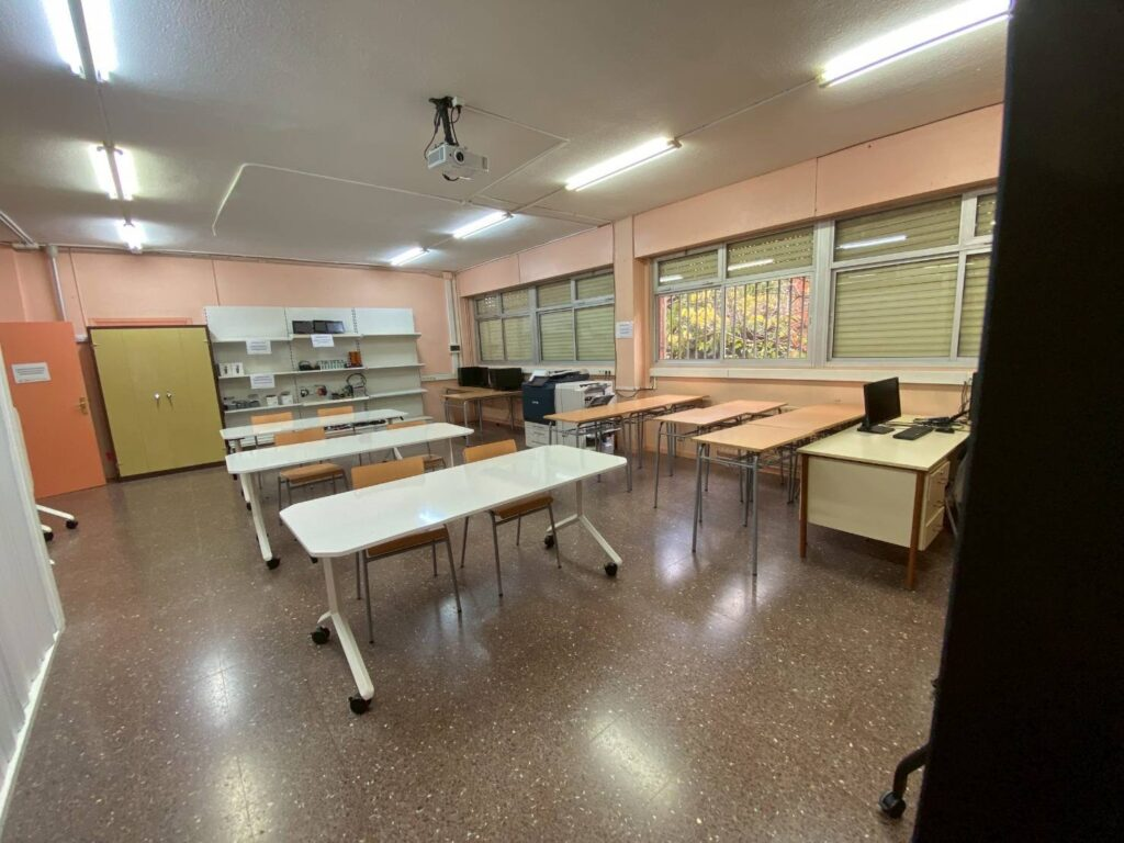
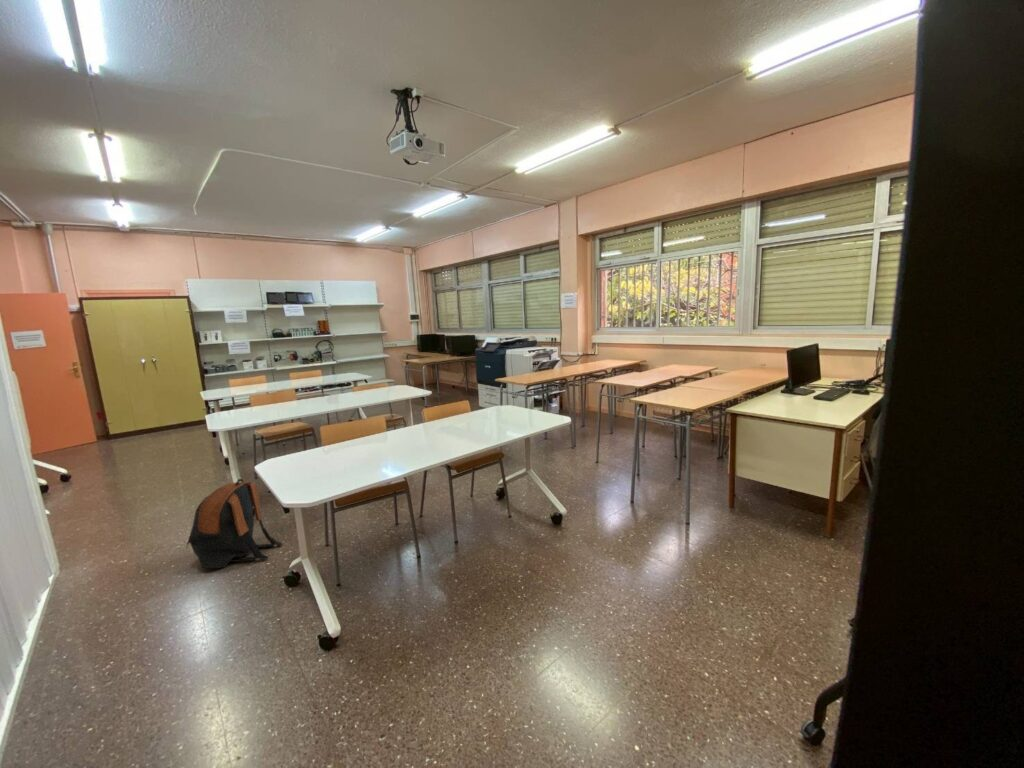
+ backpack (232, 517)
